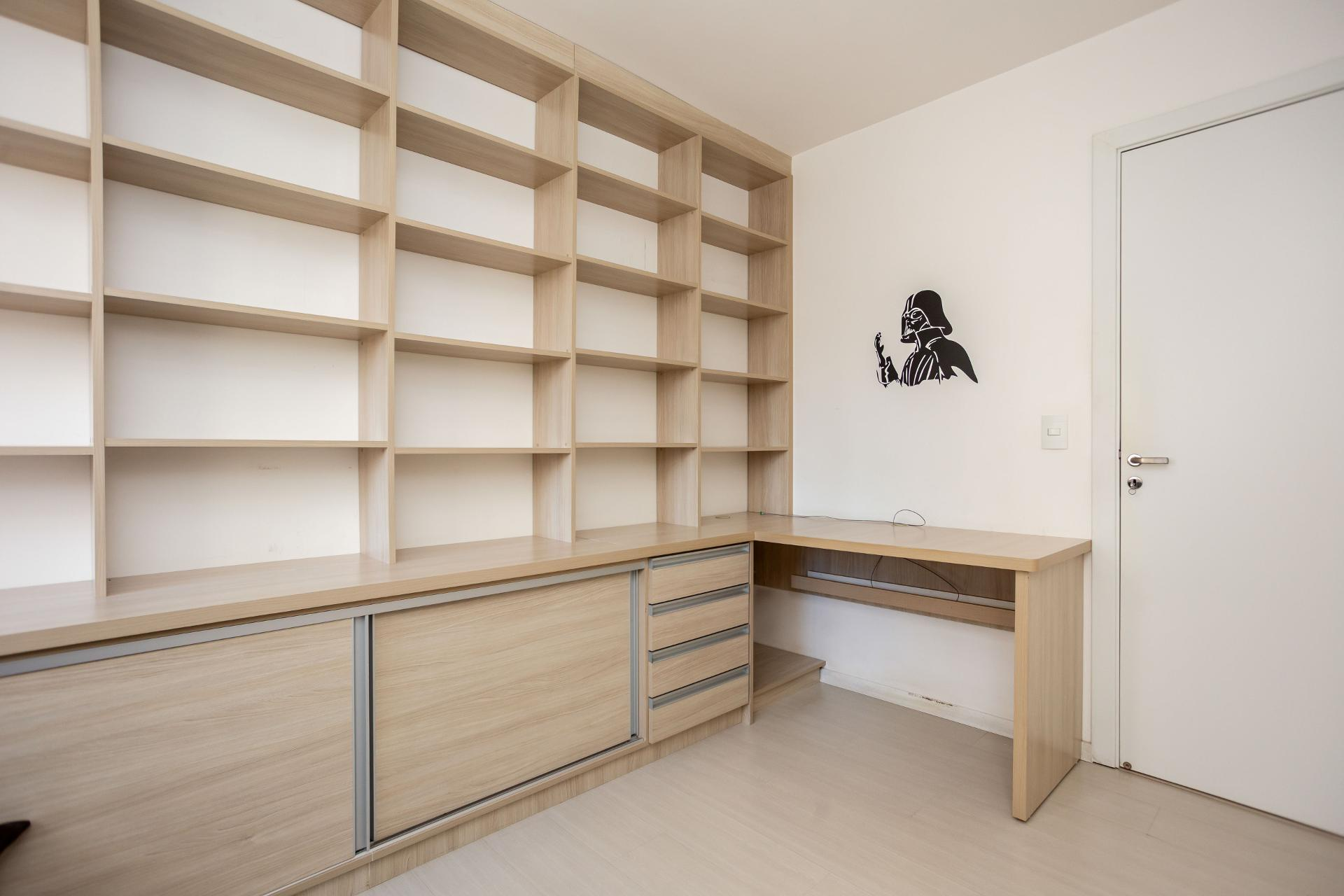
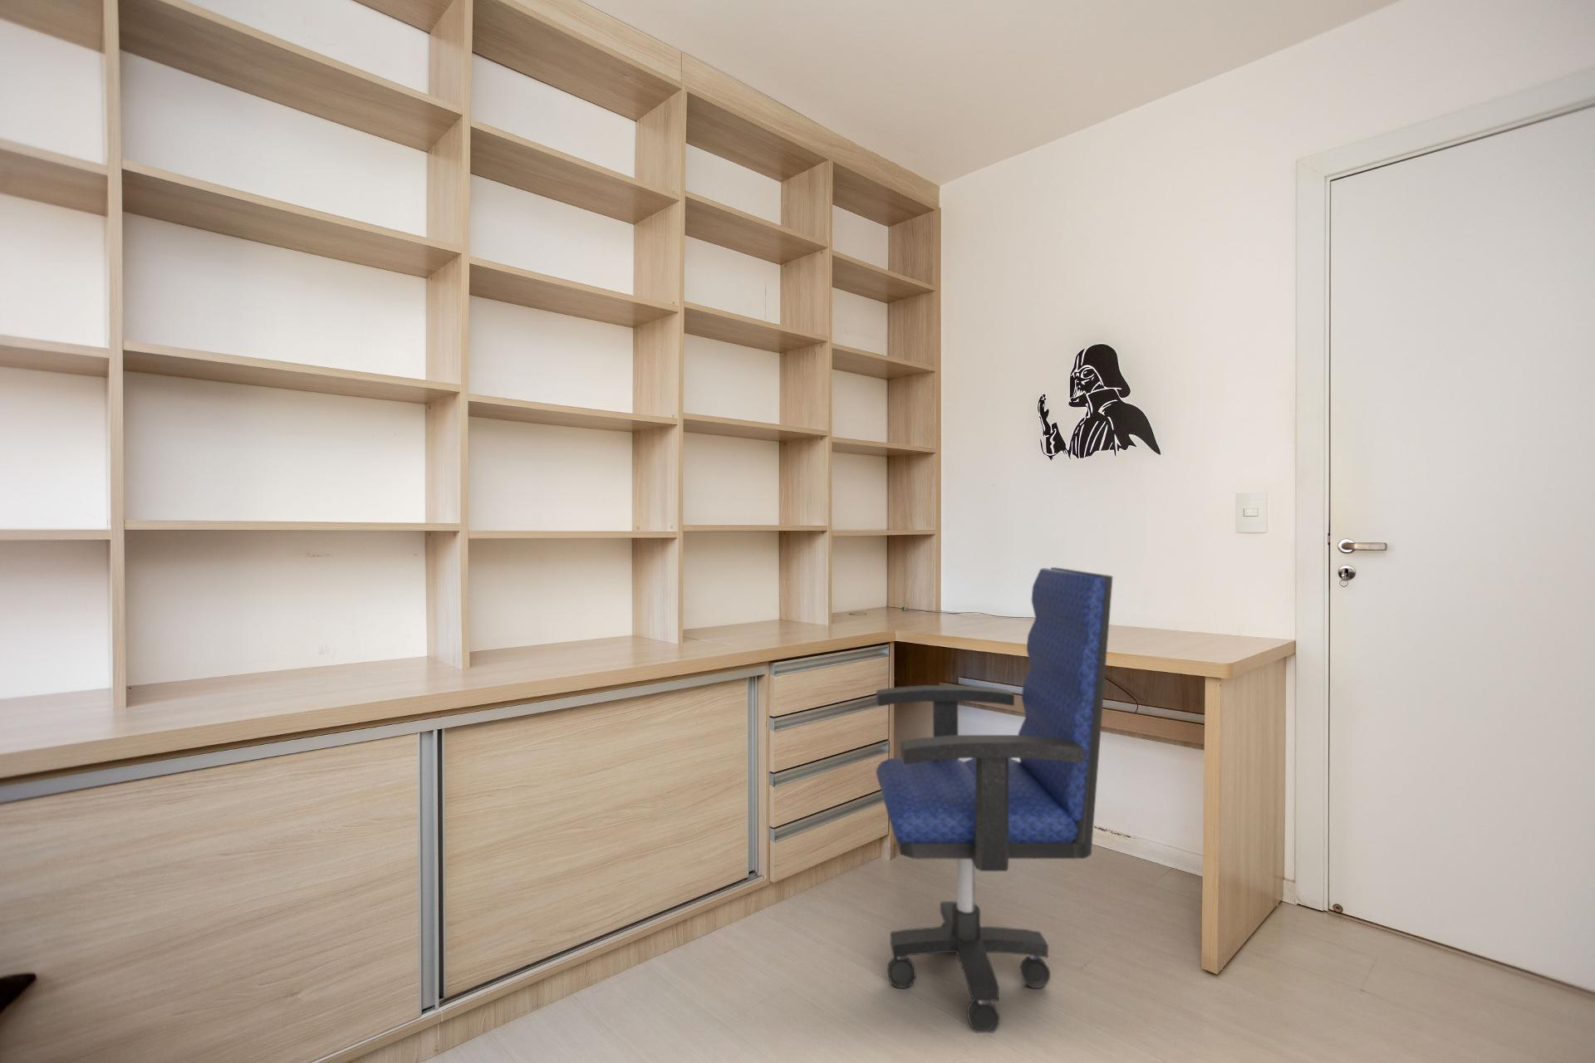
+ office chair (985, 777)
